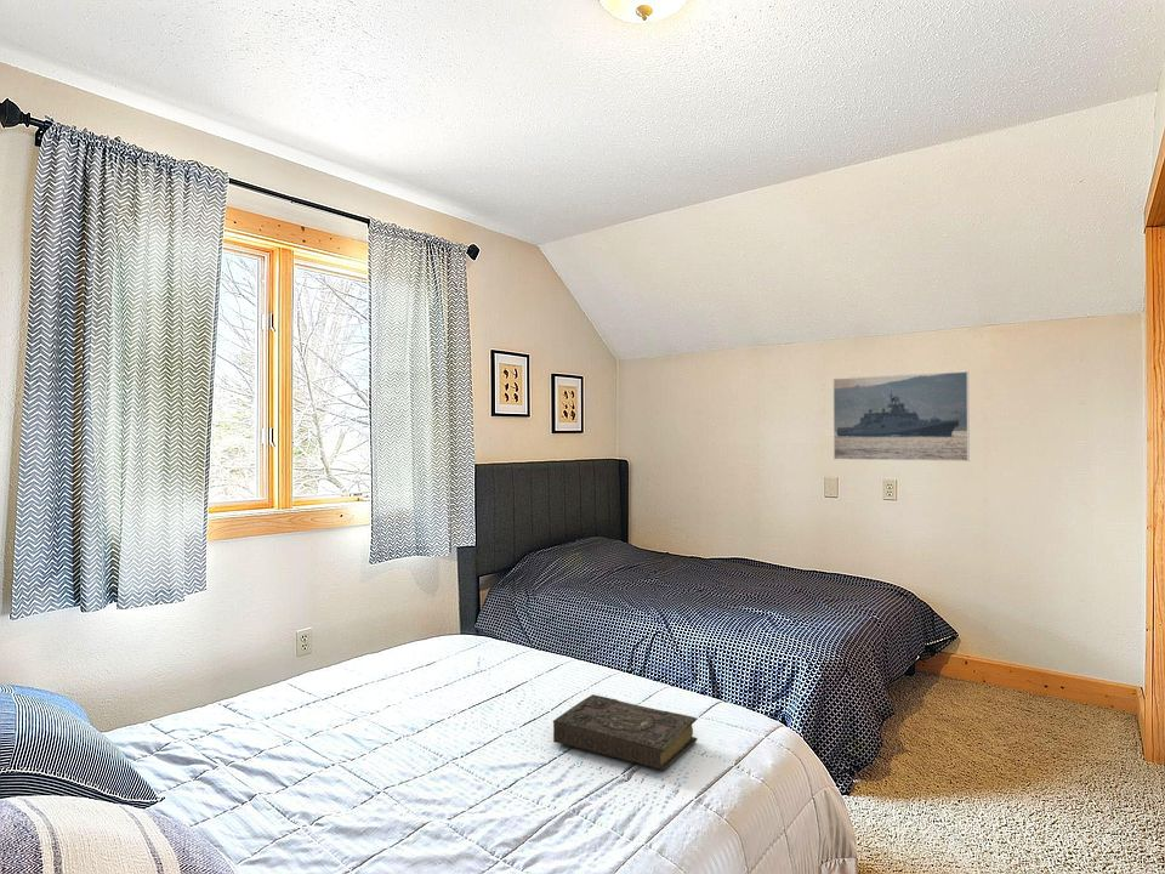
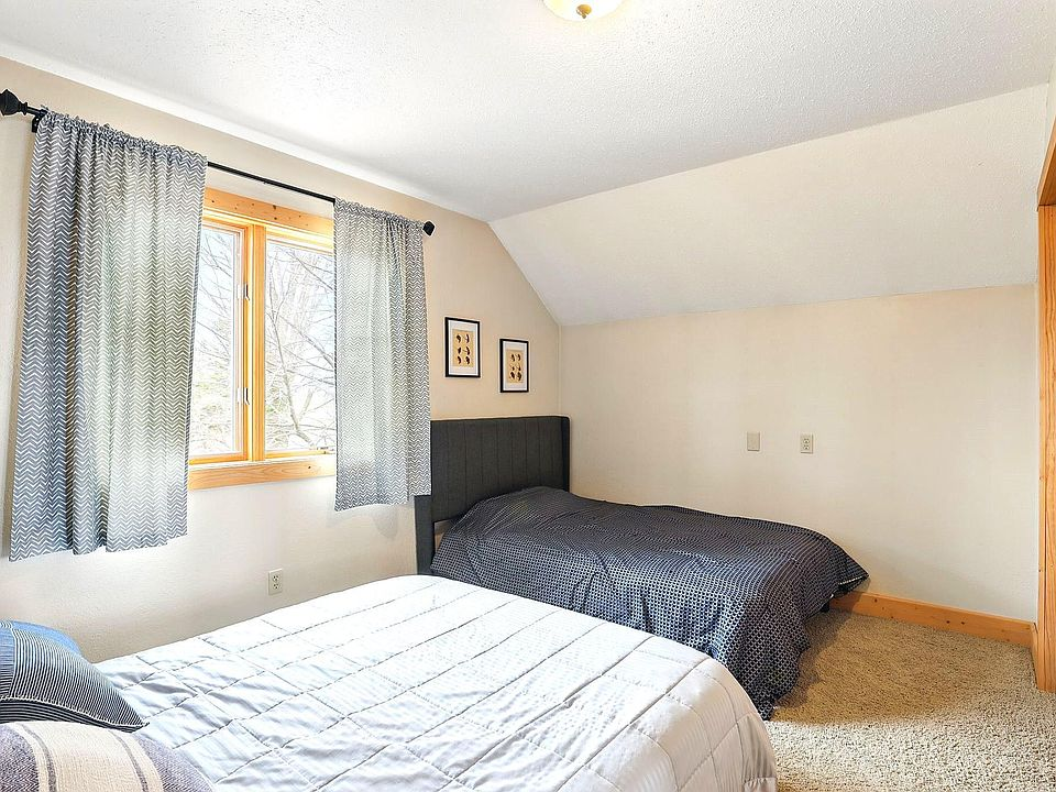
- book (624, 730)
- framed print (897, 418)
